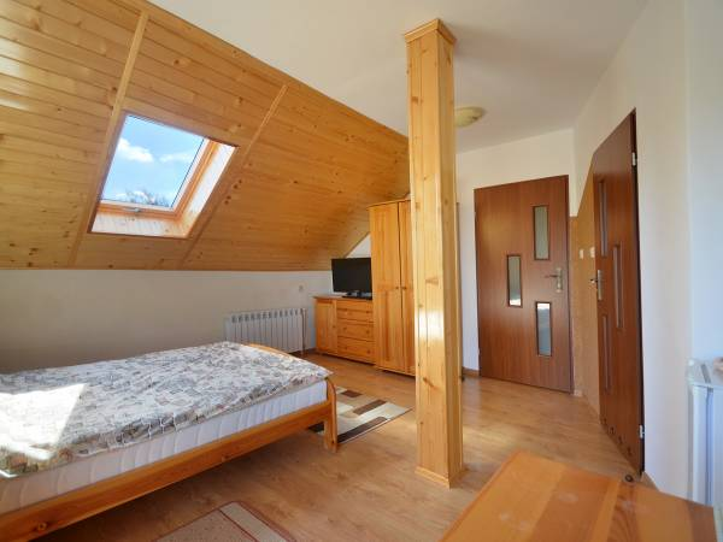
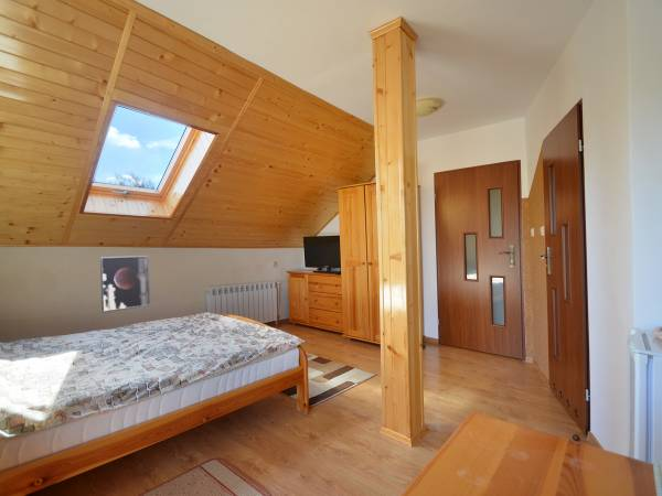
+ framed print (126, 282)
